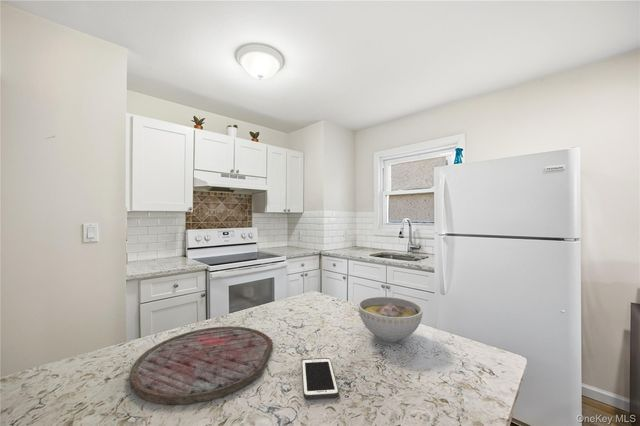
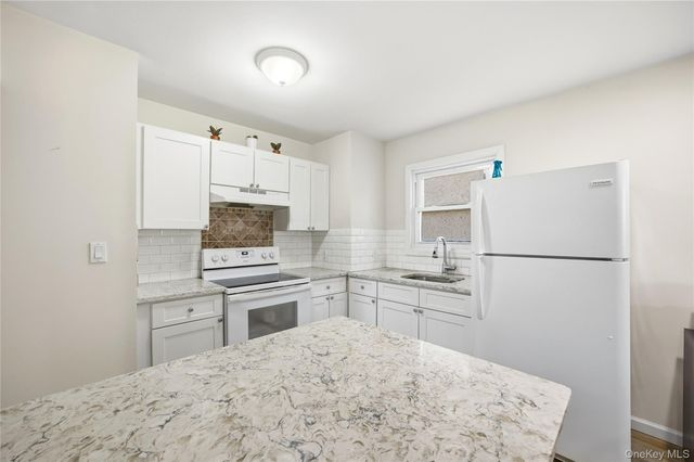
- cutting board (208, 356)
- cell phone (318, 376)
- bowl (389, 321)
